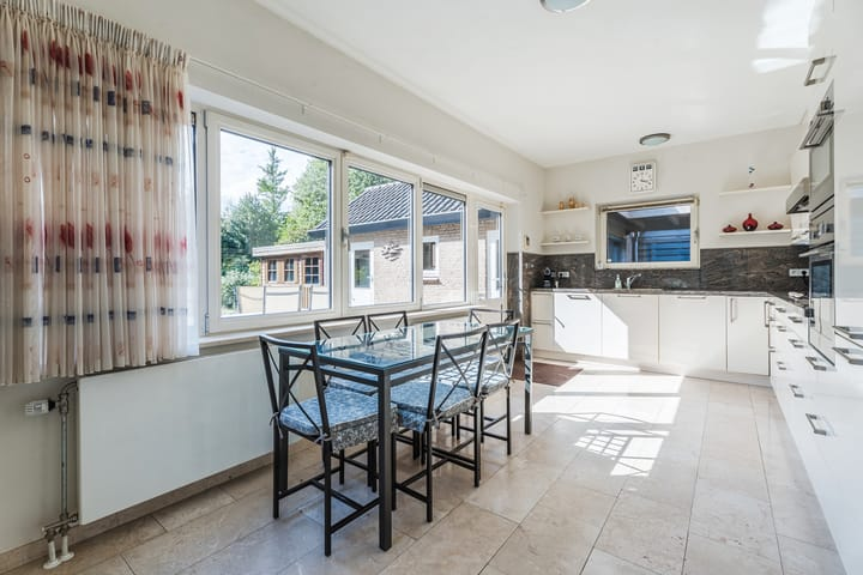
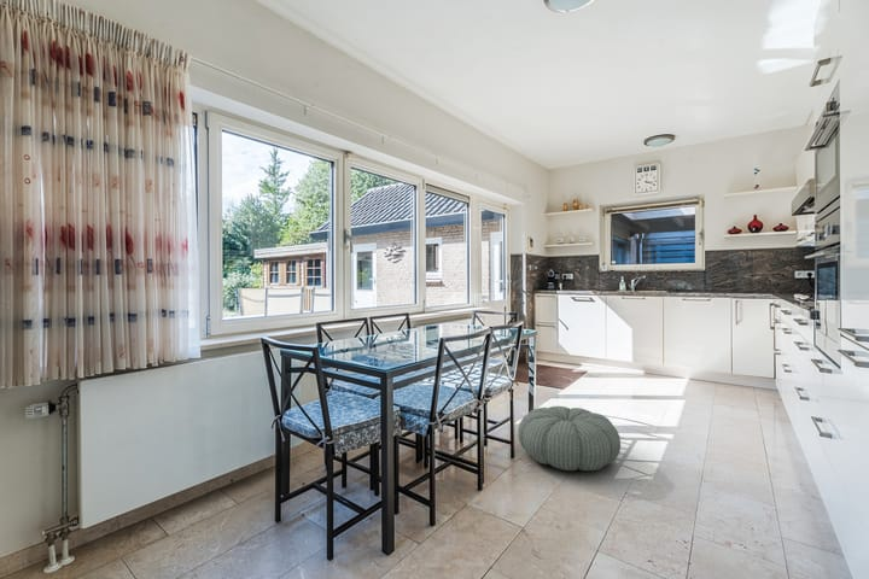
+ pouf (567, 434)
